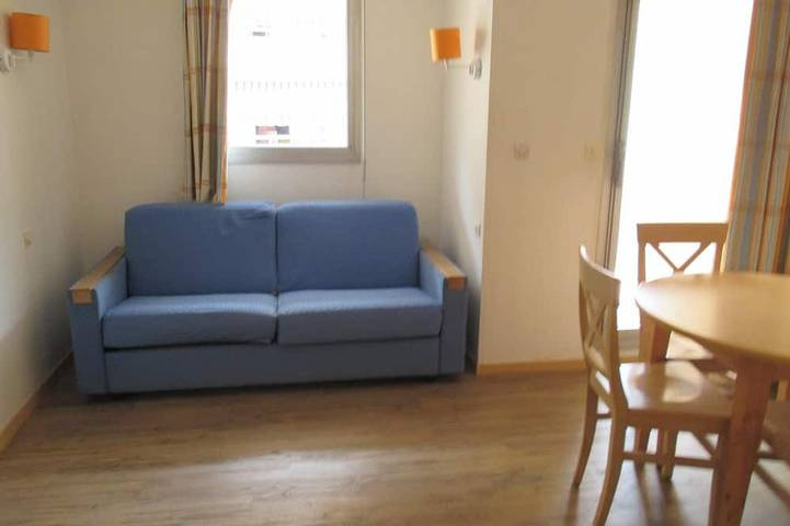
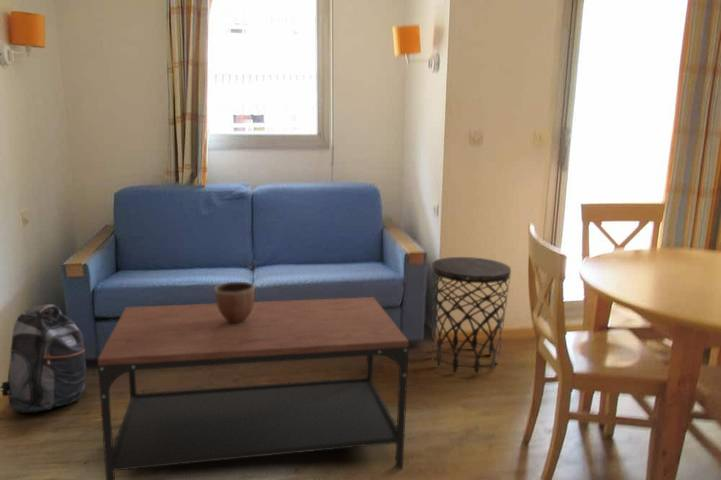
+ backpack (46, 352)
+ side table (468, 314)
+ decorative bowl (235, 303)
+ coffee table (258, 385)
